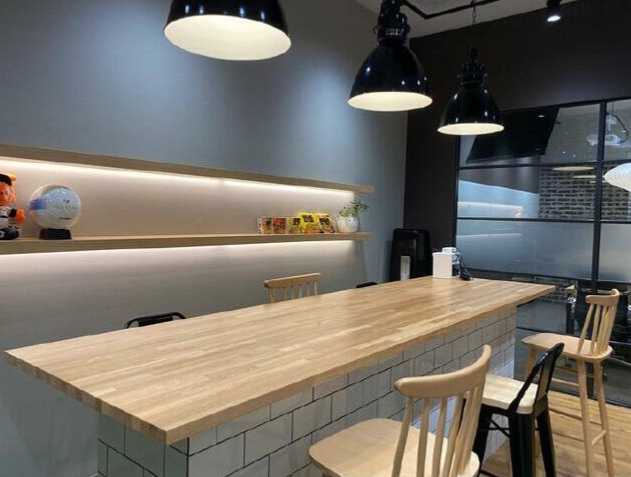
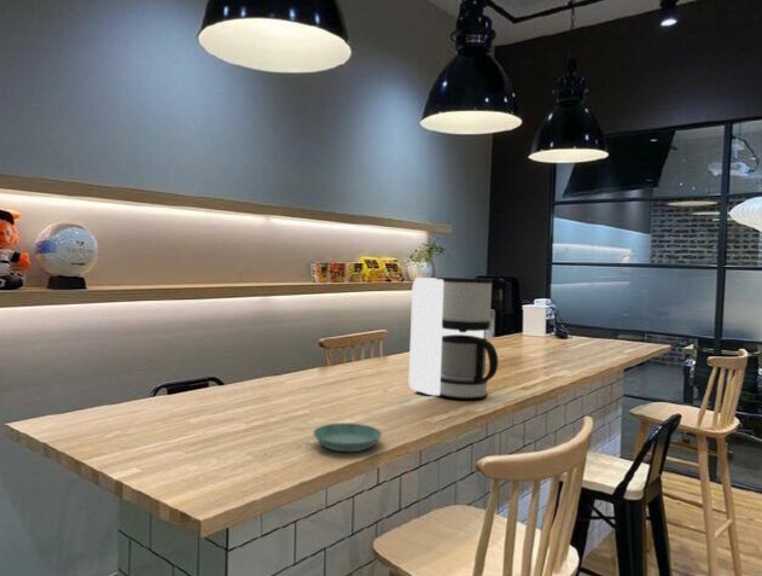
+ saucer (347, 437)
+ coffee maker (464, 336)
